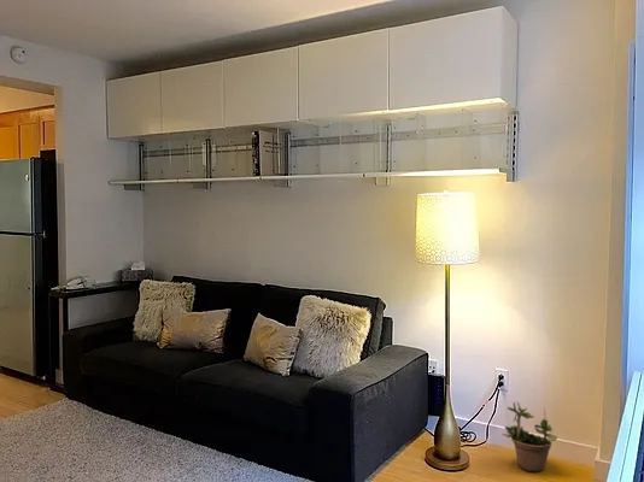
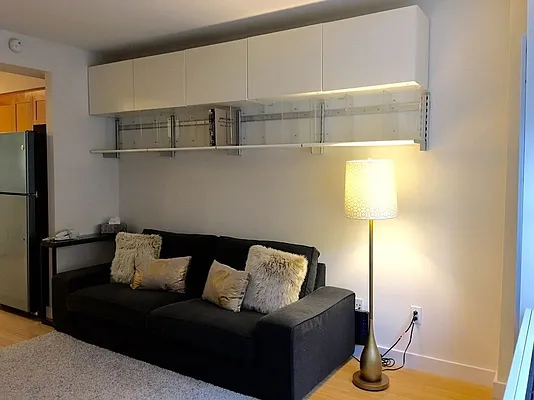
- potted plant (528, 433)
